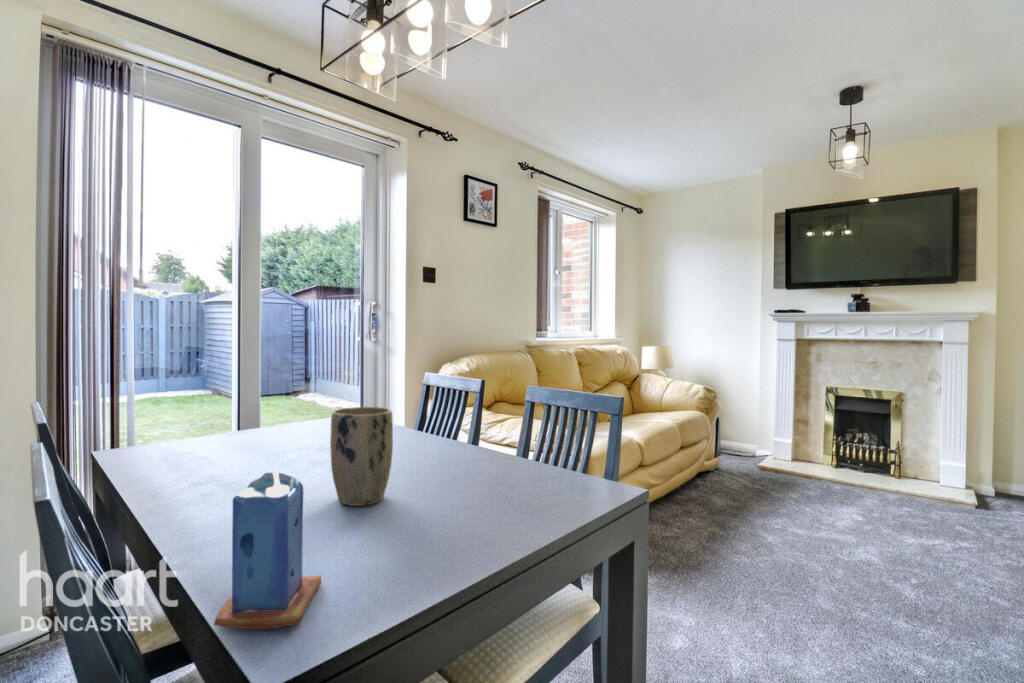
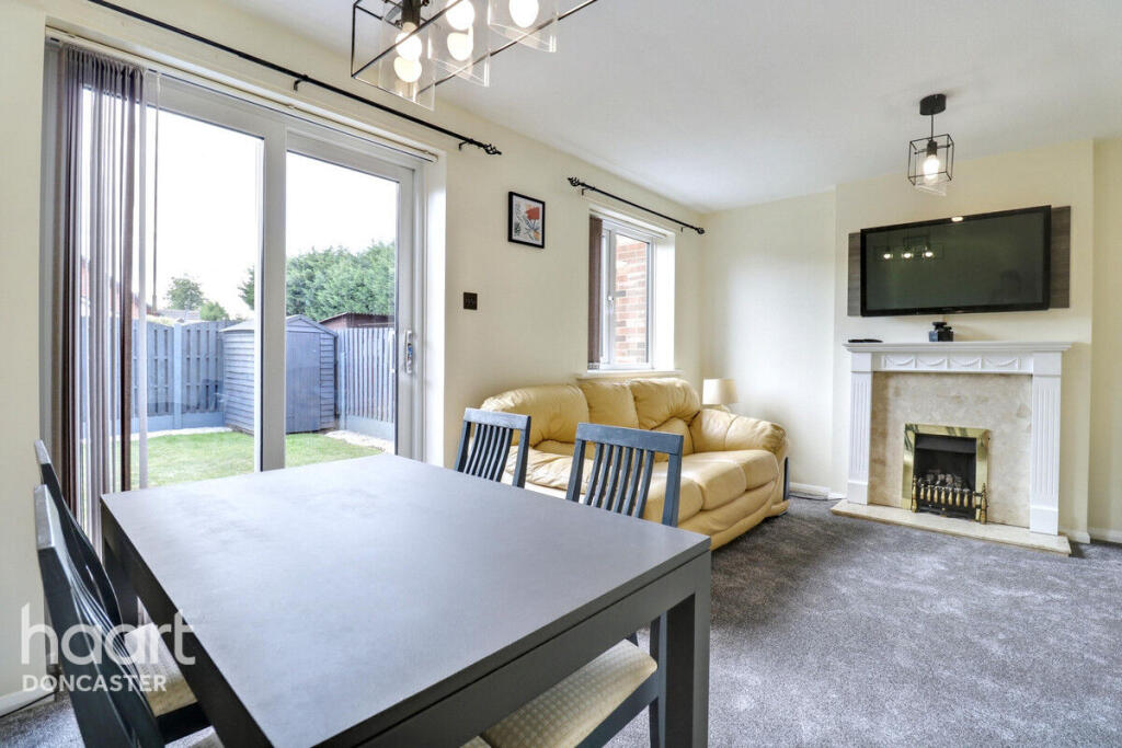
- candle (272, 535)
- plant pot (361, 454)
